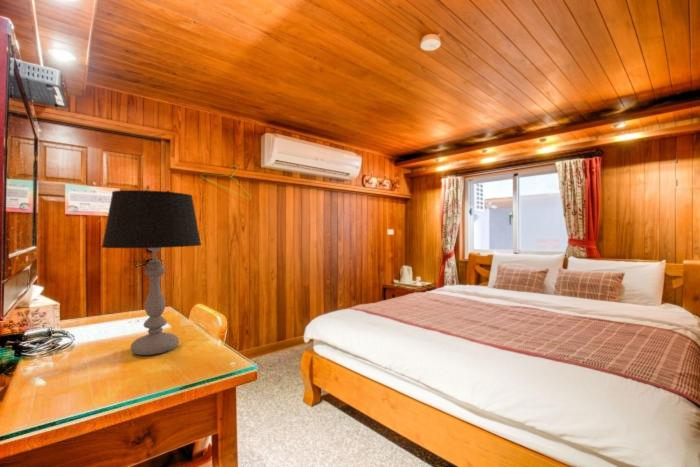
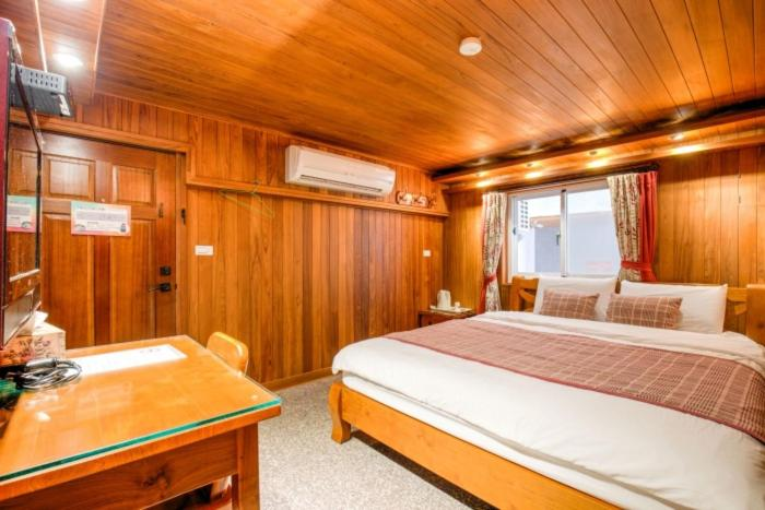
- table lamp (154, 271)
